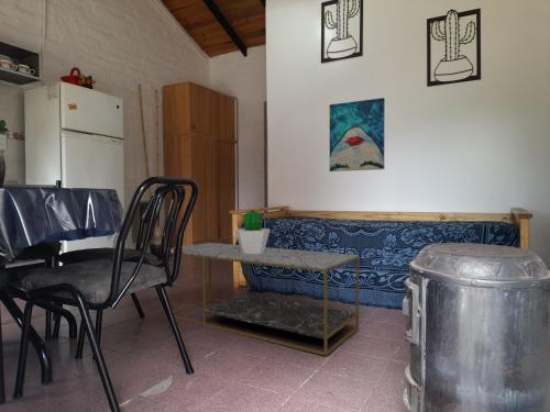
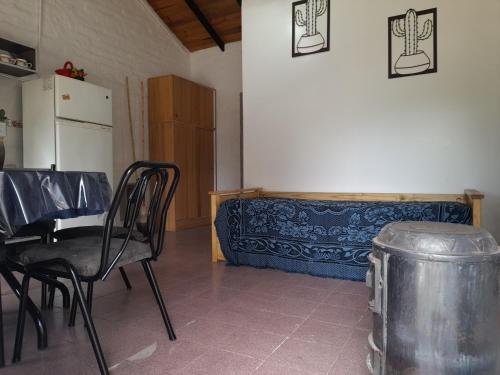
- potted cactus (252, 230)
- coffee table (248, 287)
- wall art (355, 135)
